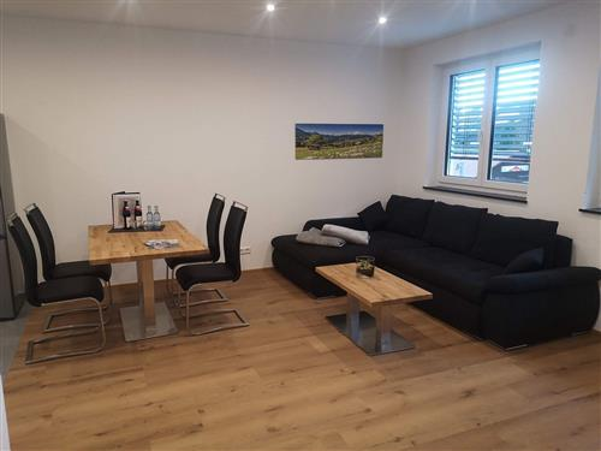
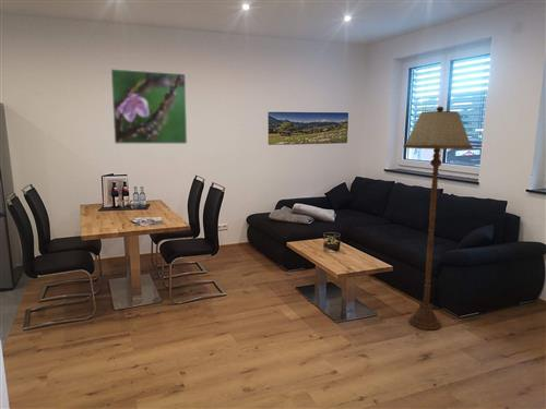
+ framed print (150, 108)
+ floor lamp (431, 219)
